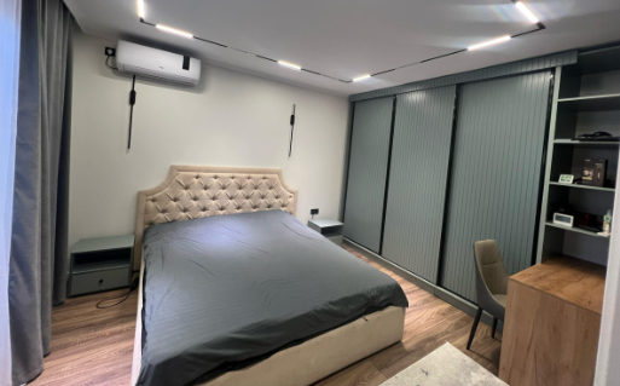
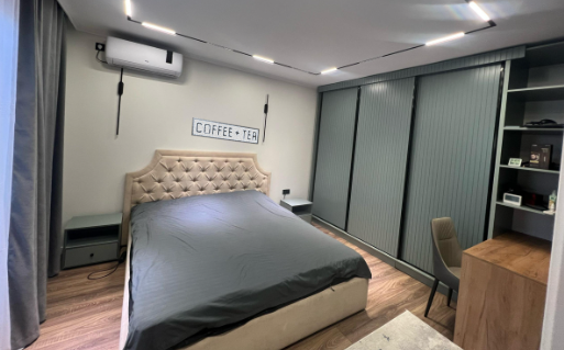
+ sign (228, 132)
